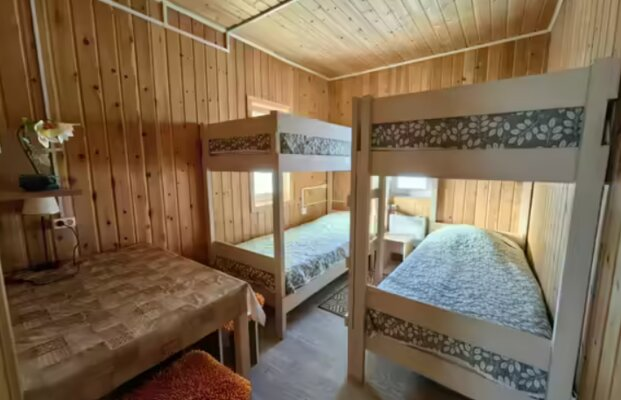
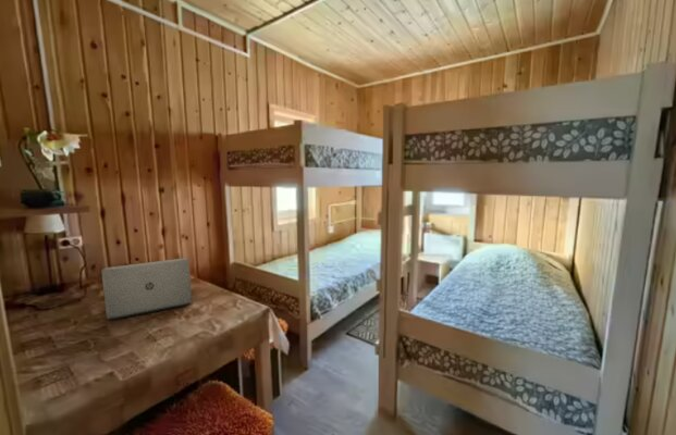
+ laptop (150, 281)
